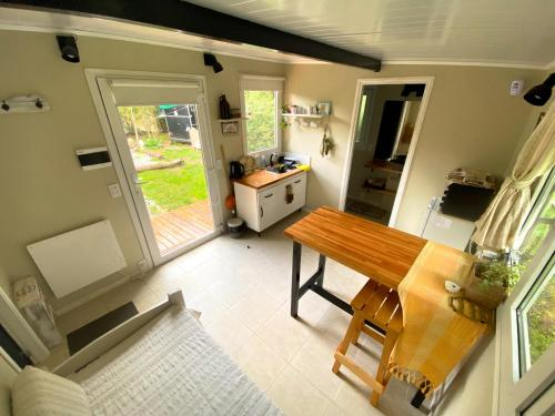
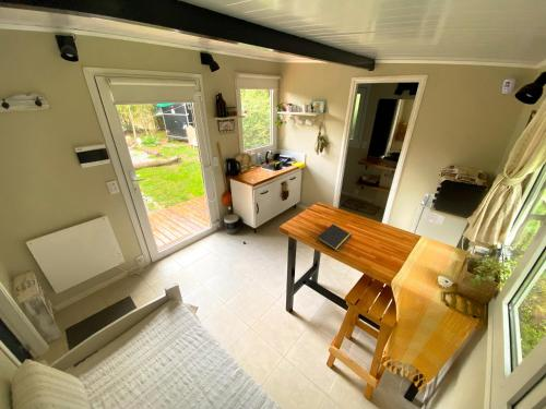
+ notepad (334, 236)
